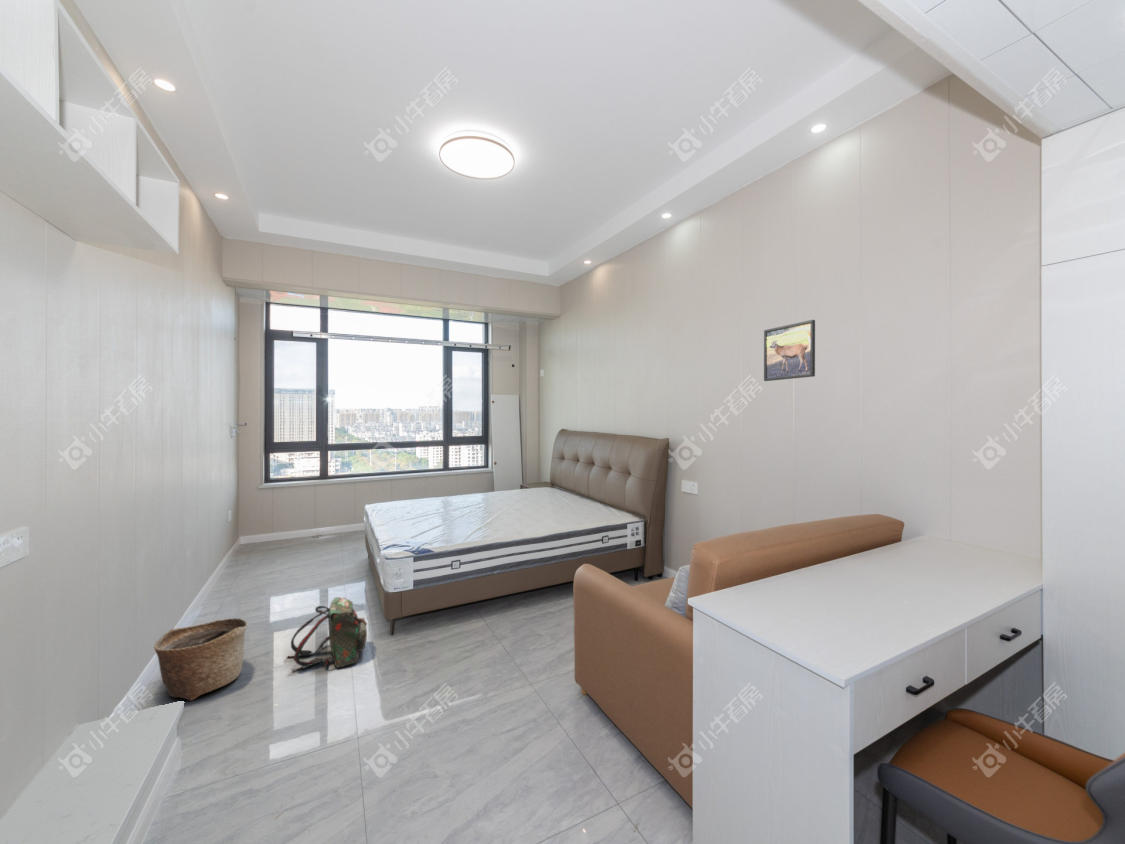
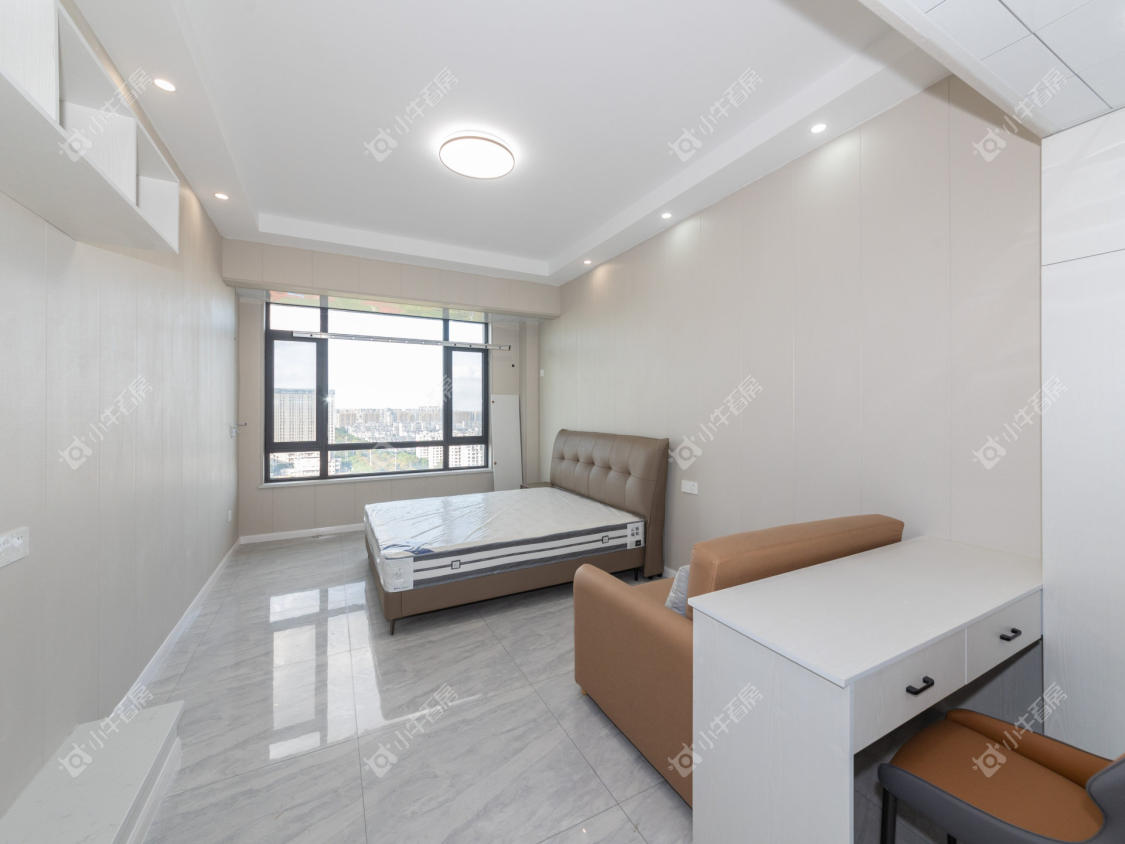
- backpack (329, 631)
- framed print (788, 352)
- basket (203, 655)
